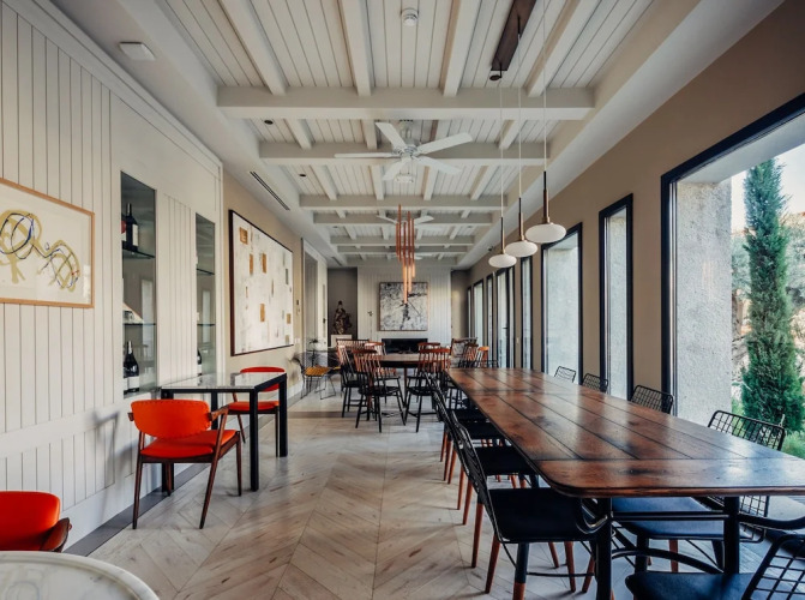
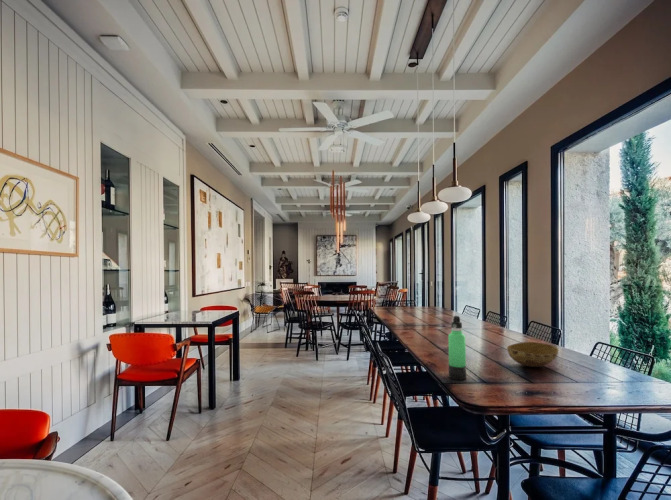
+ thermos bottle (457, 346)
+ bowl (532, 356)
